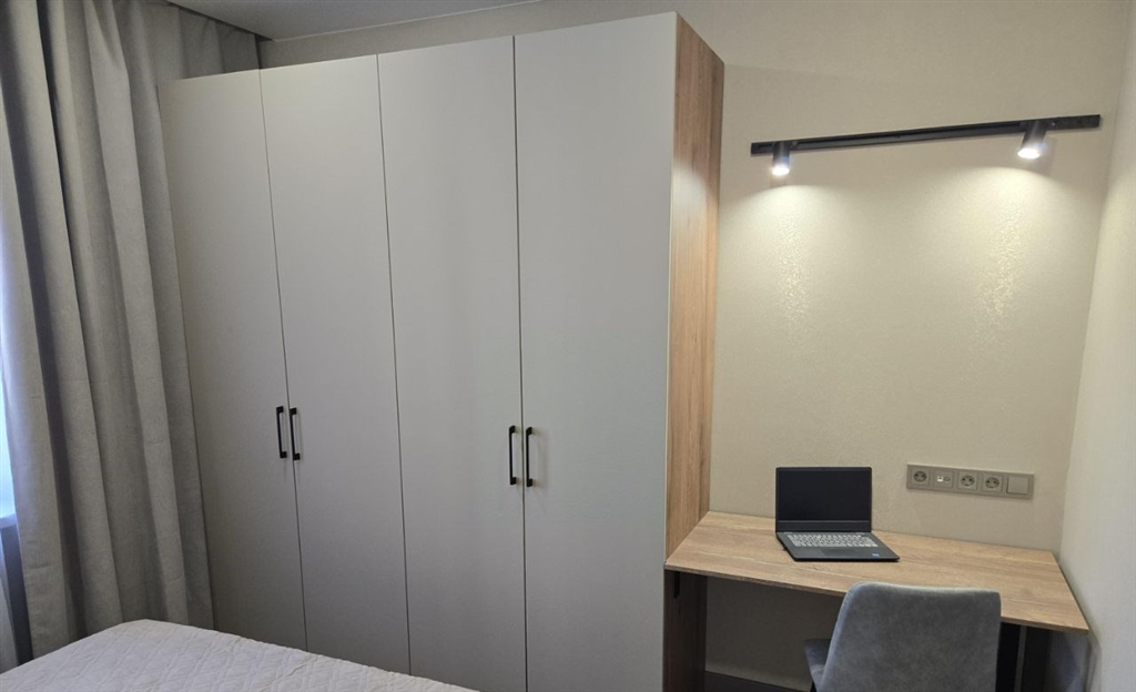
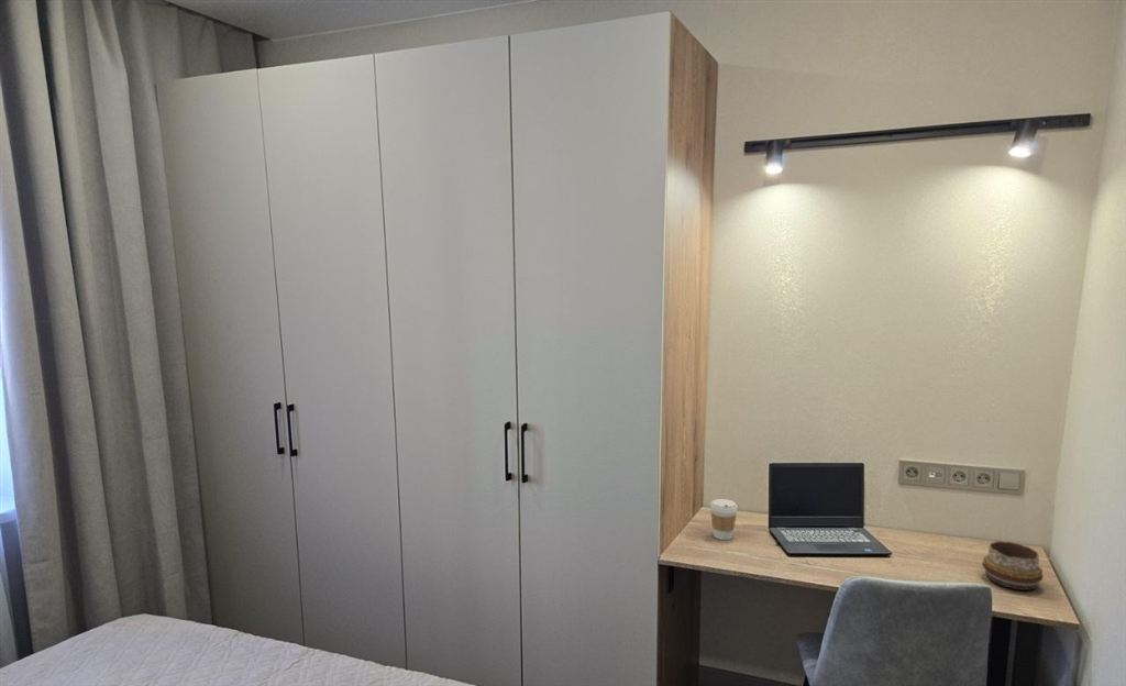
+ coffee cup (722, 519)
+ decorative bowl (1012, 565)
